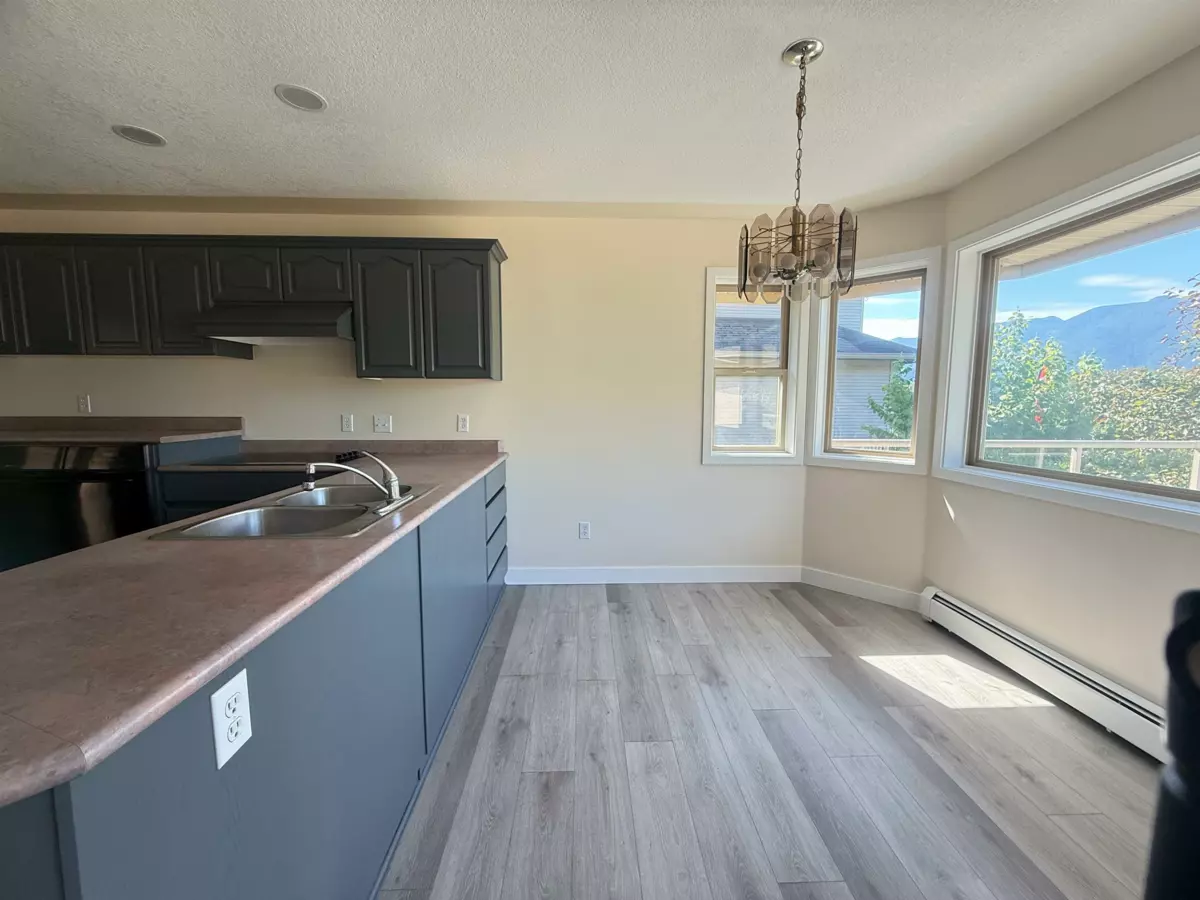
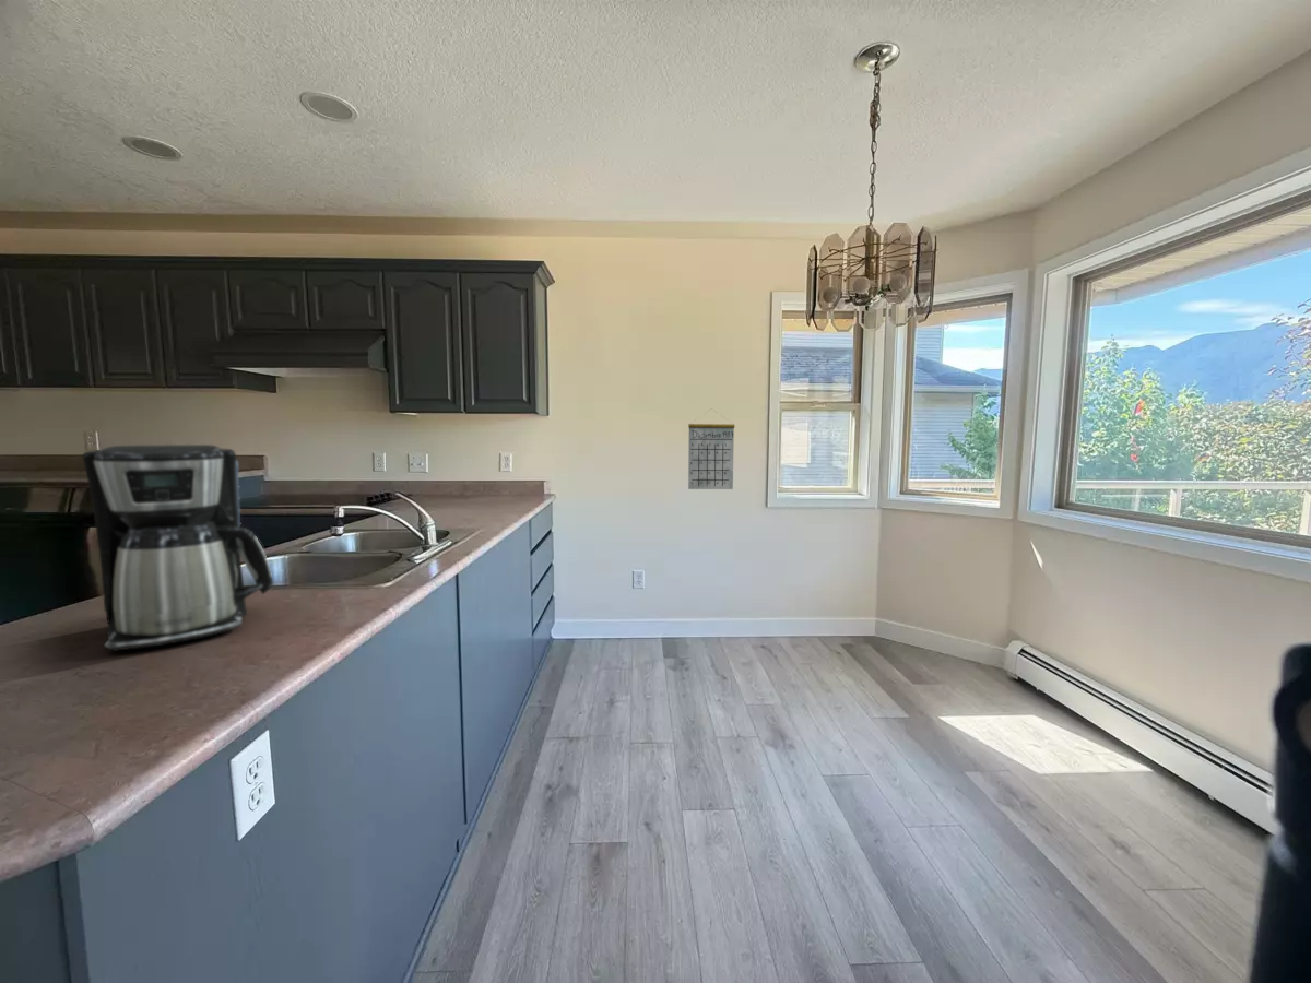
+ coffee maker (193, 533)
+ calendar (711, 449)
